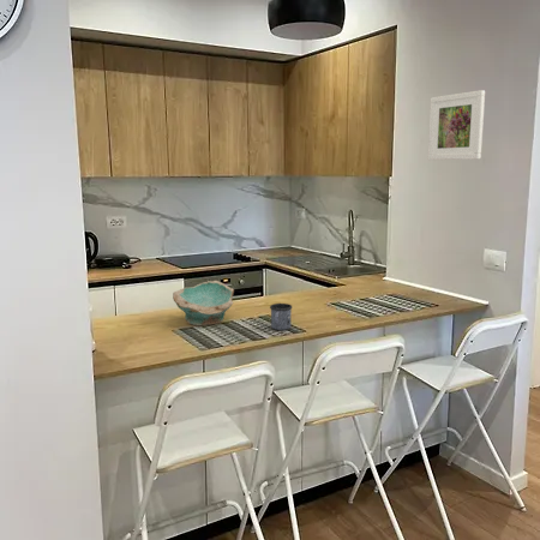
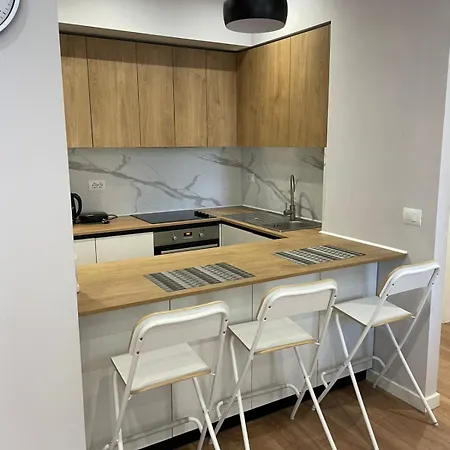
- mug (280, 317)
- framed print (455, 127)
- bowl (204, 302)
